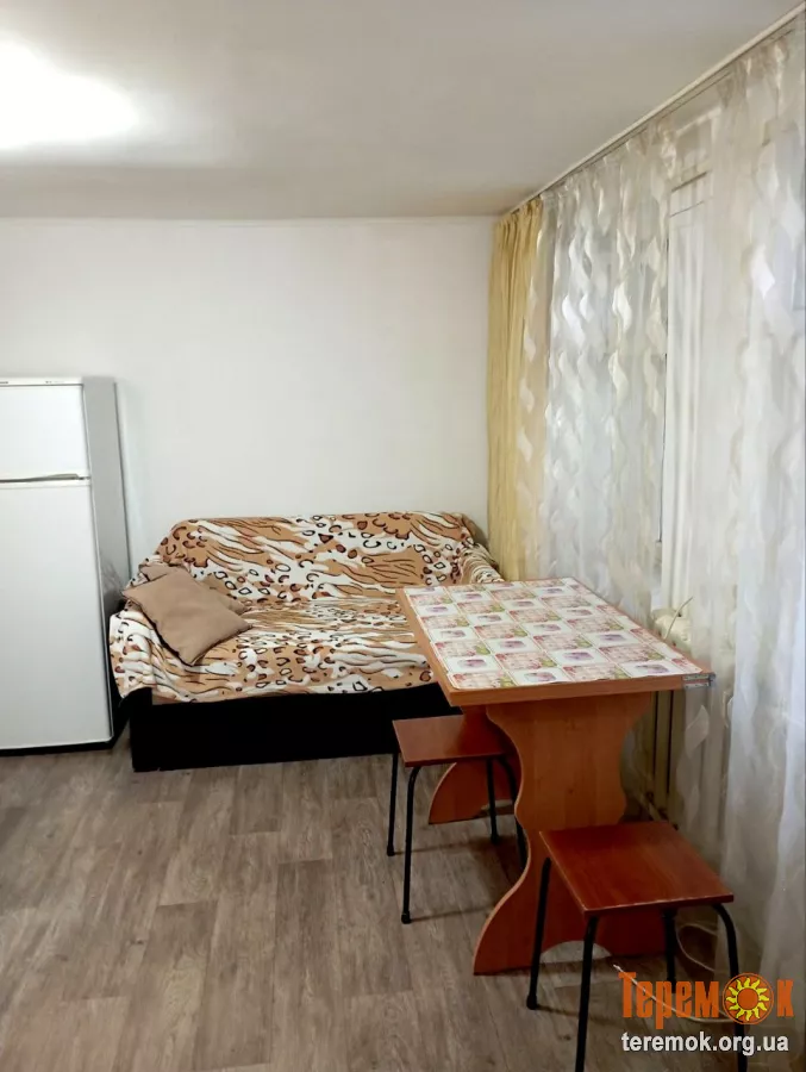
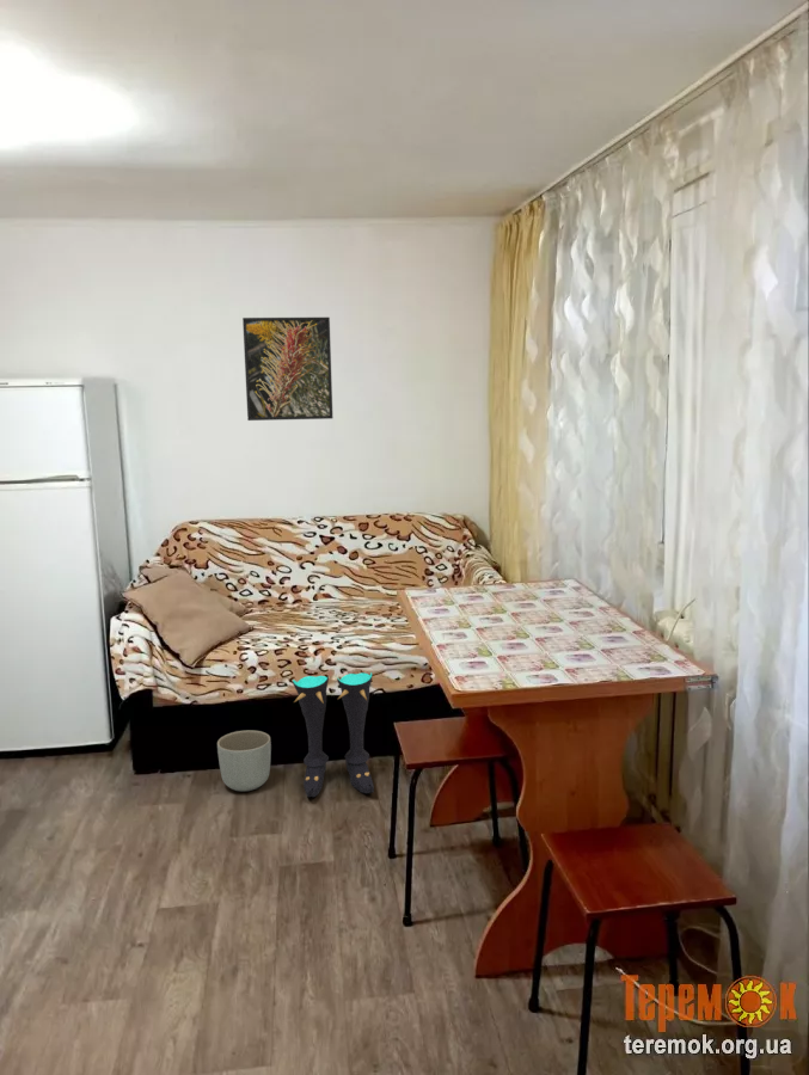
+ planter (245, 762)
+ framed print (288, 369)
+ boots (321, 730)
